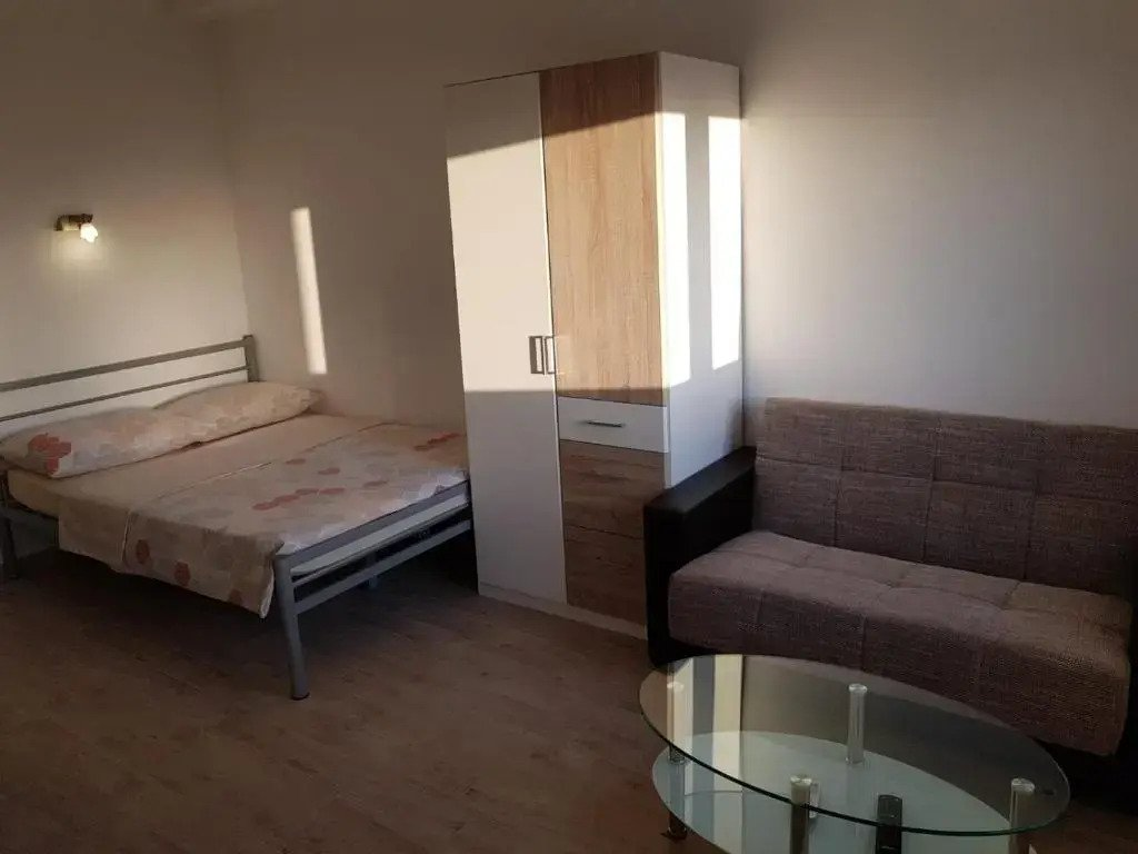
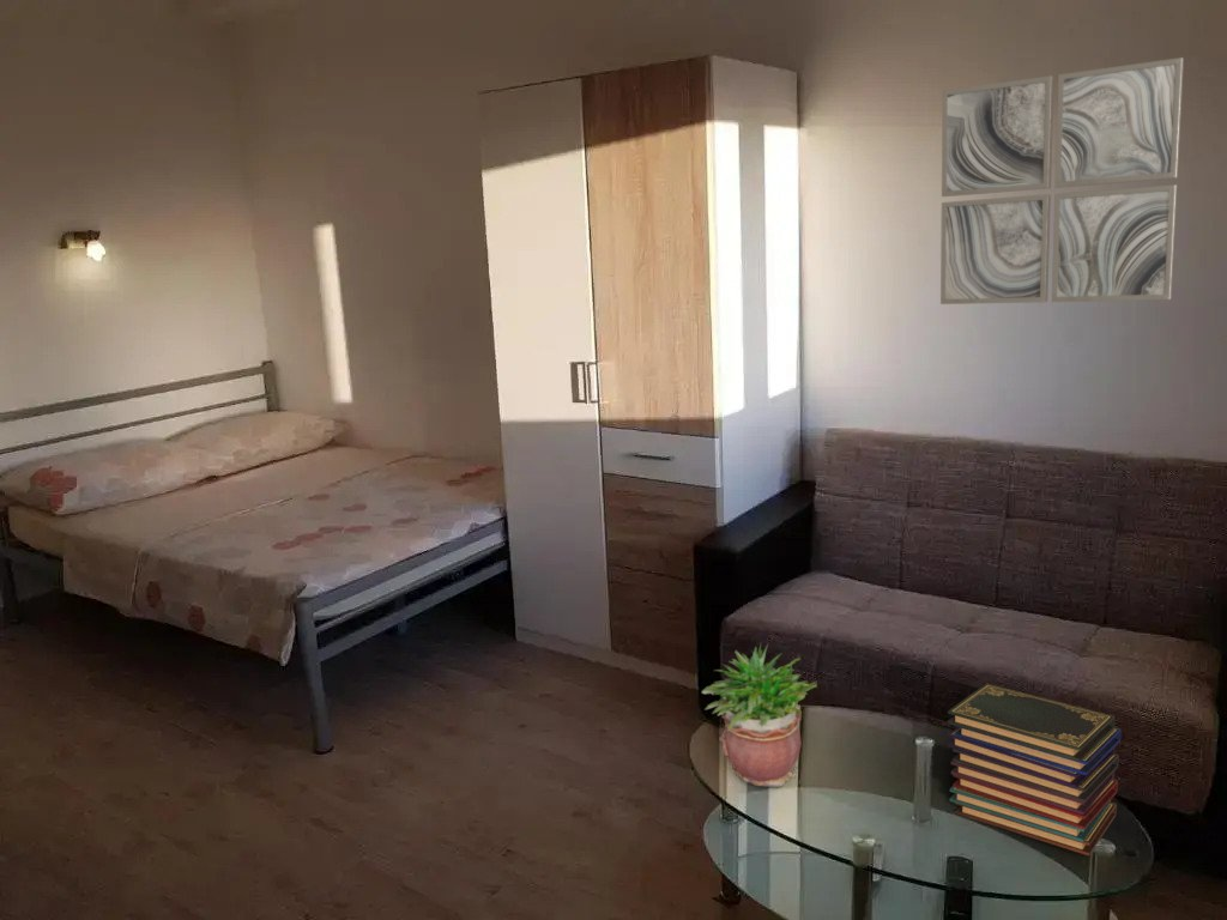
+ book stack (1030, 764)
+ potted plant (762, 713)
+ wall art (1054, 194)
